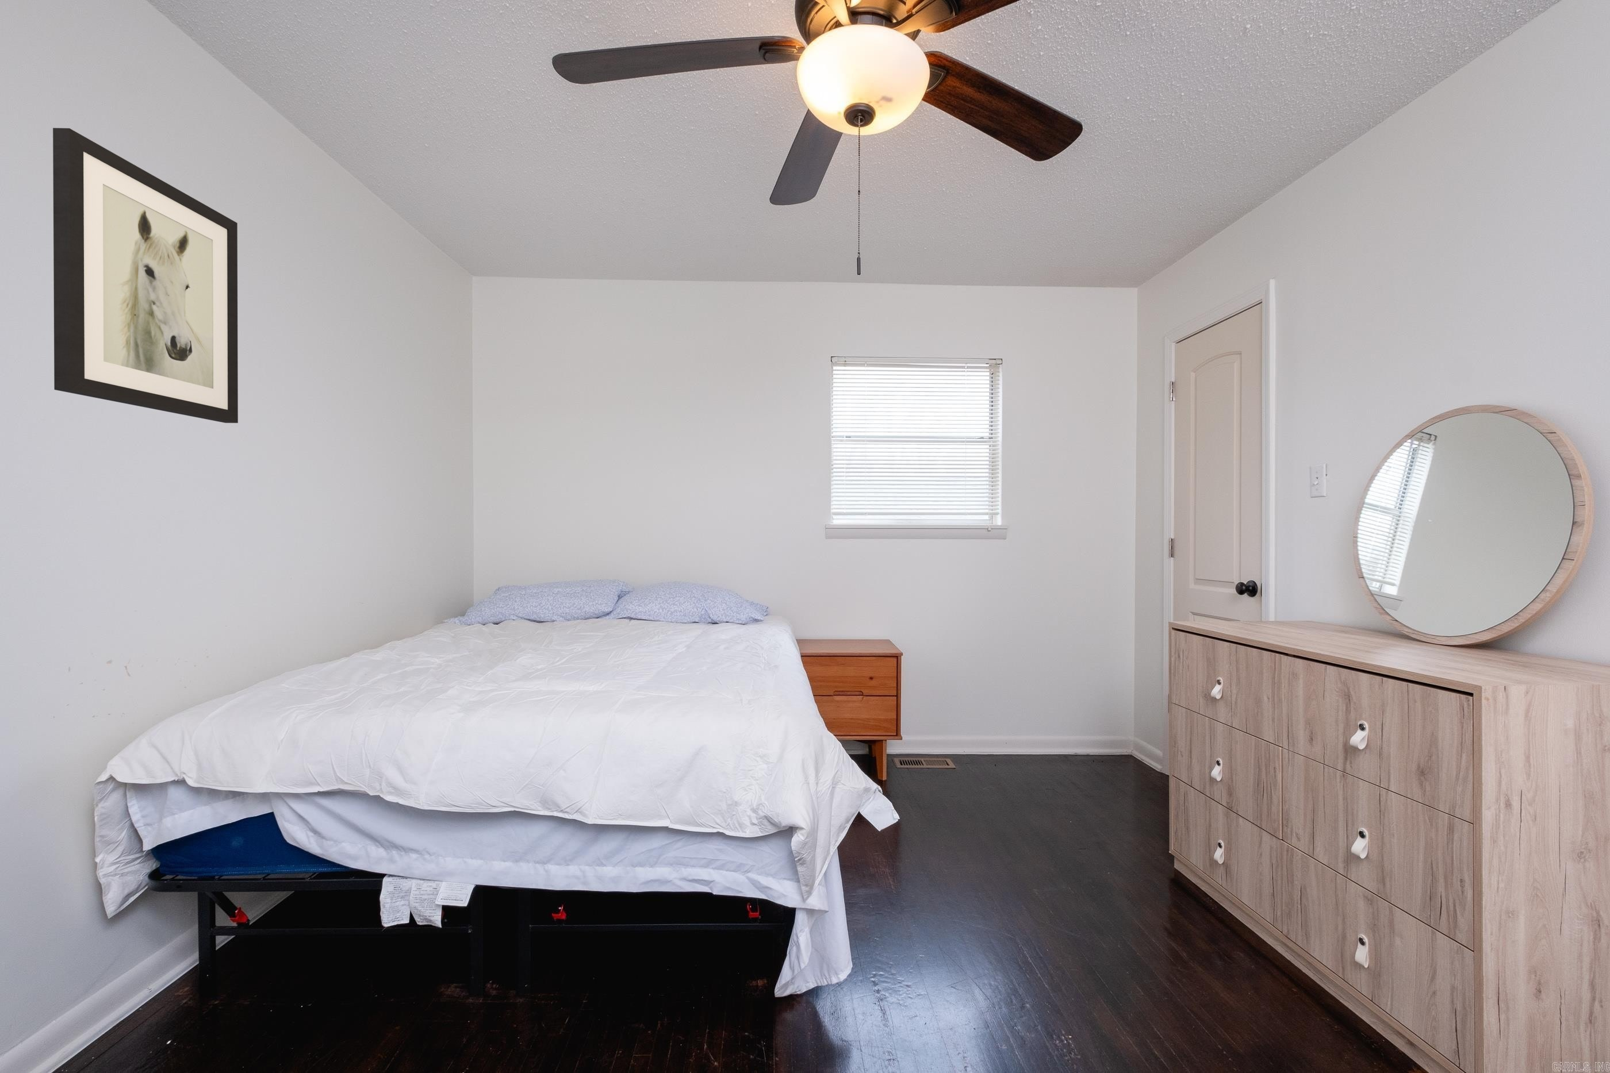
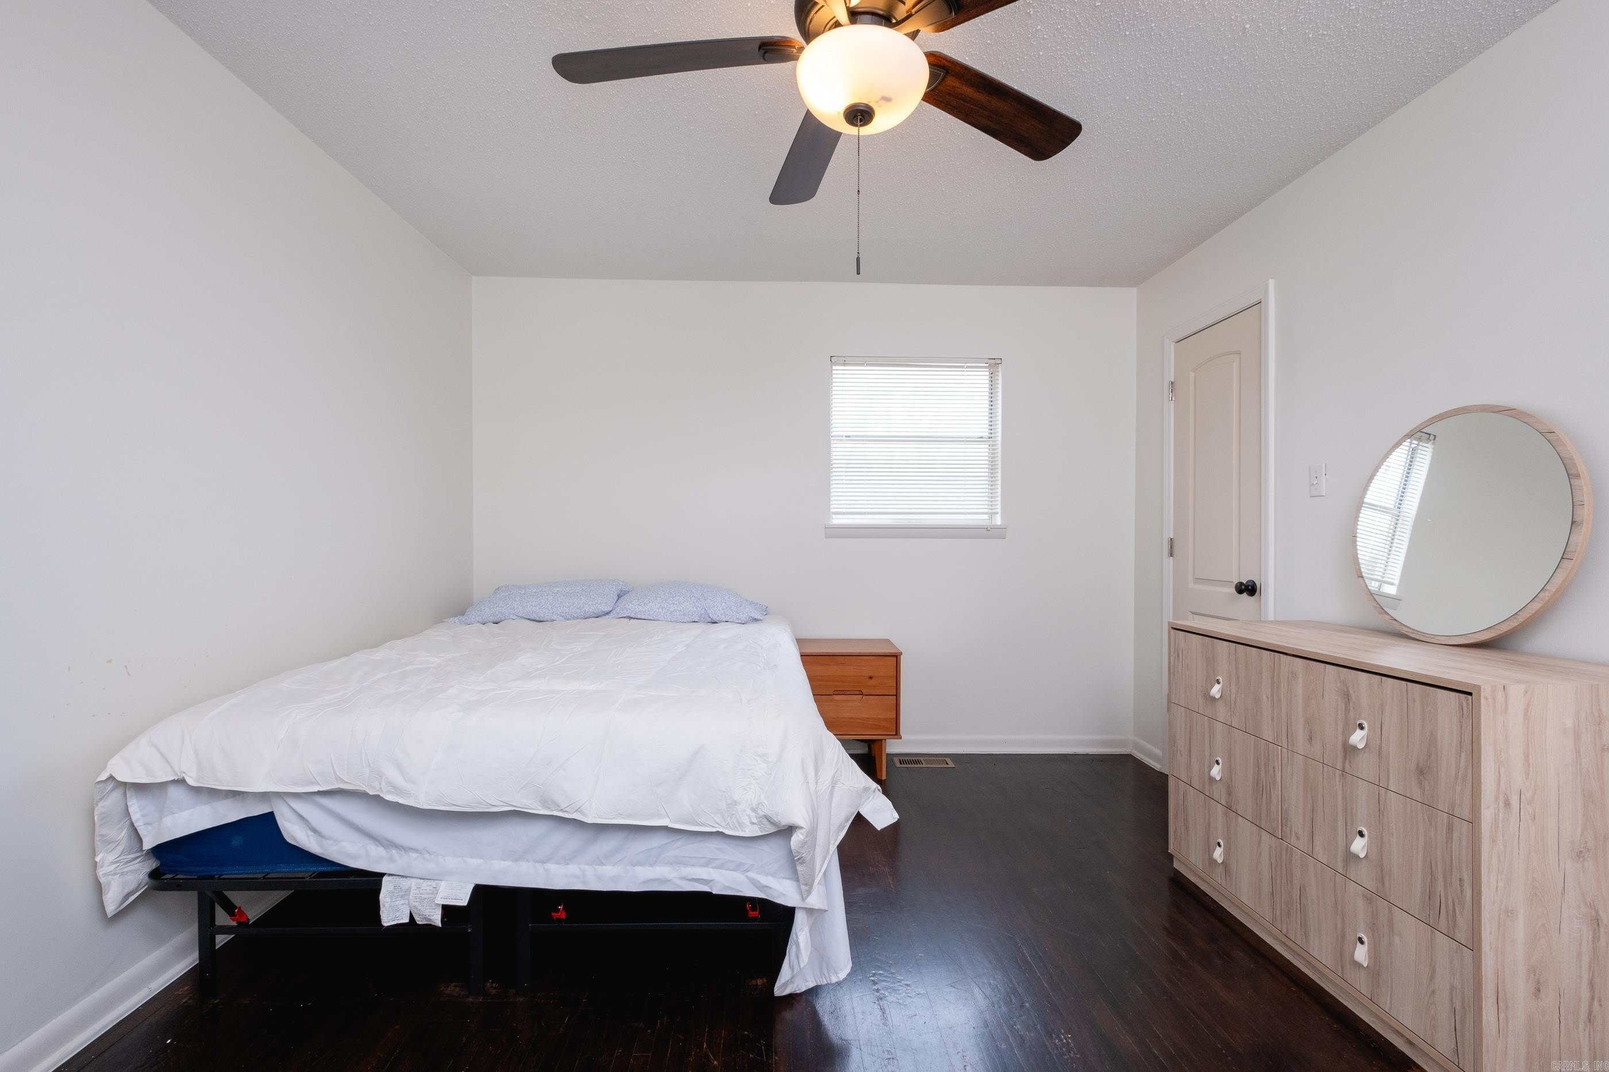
- wall art (158, 295)
